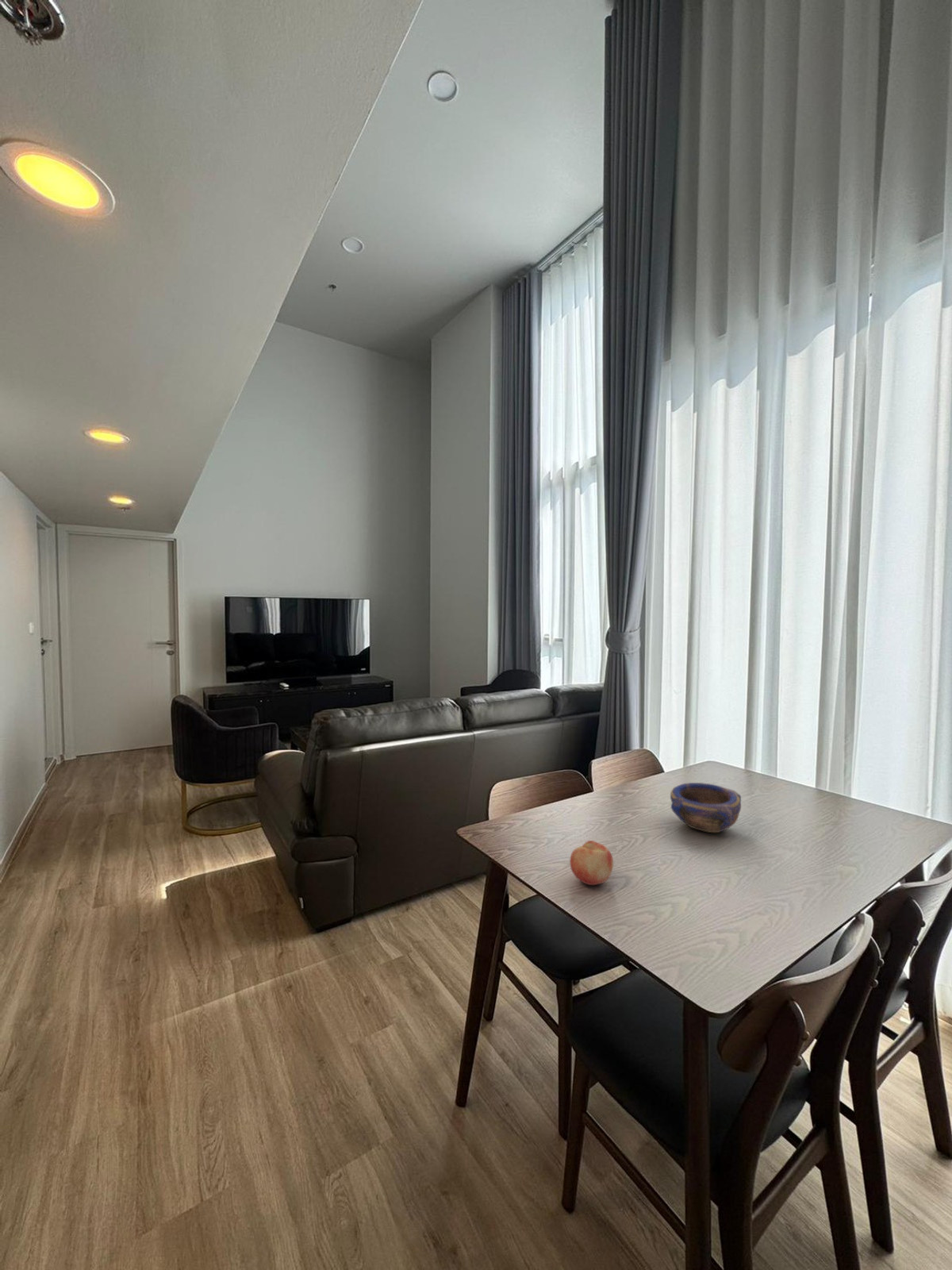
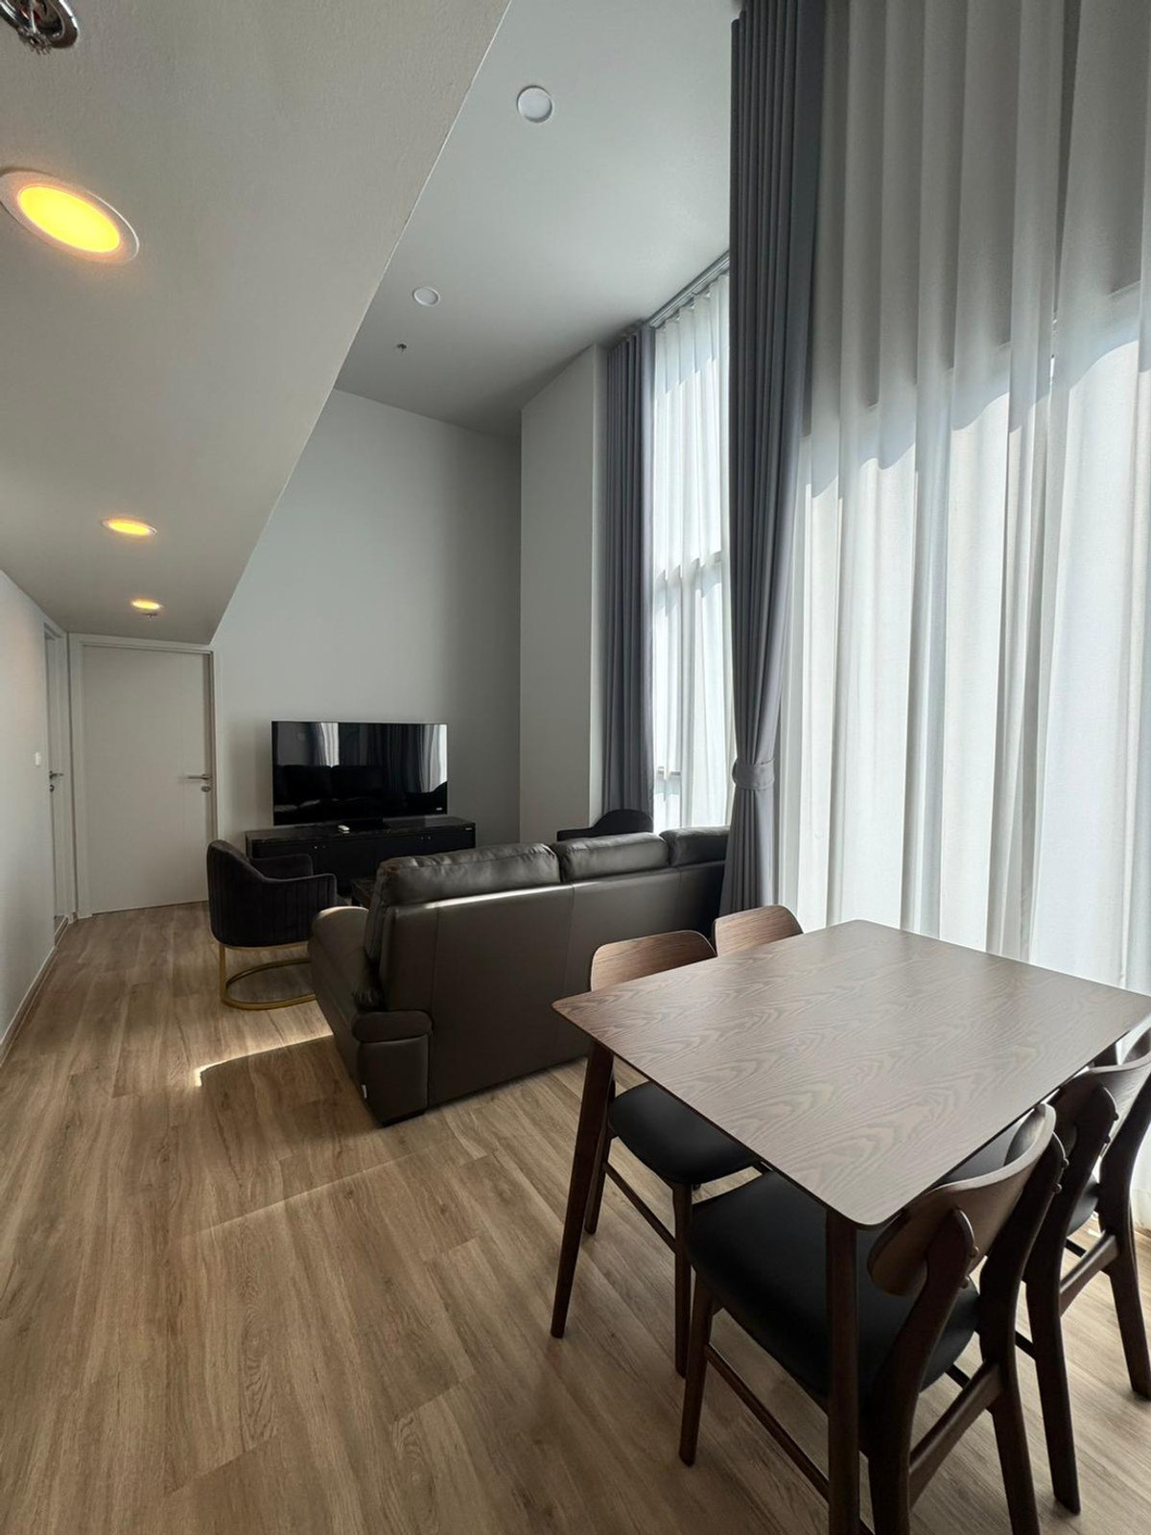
- bowl (704, 809)
- fruit (591, 863)
